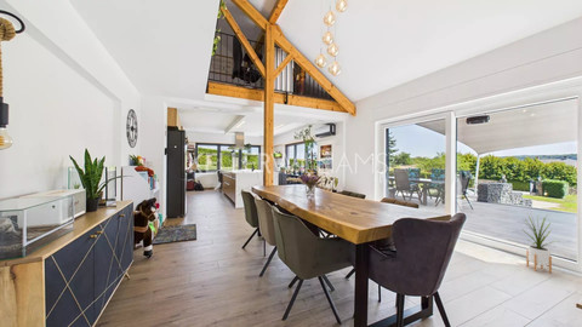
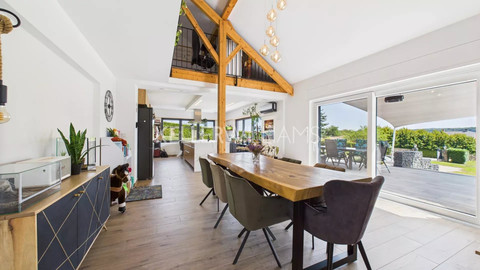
- house plant (540, 241)
